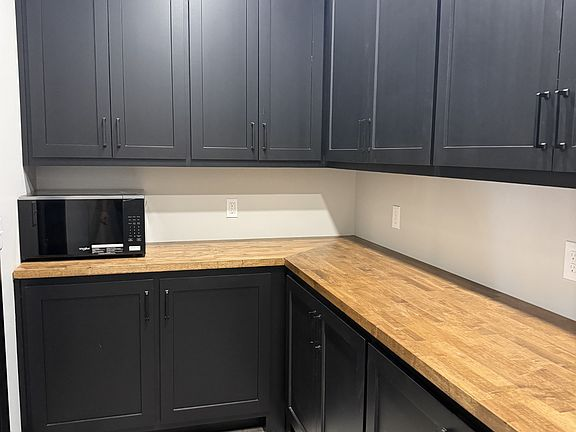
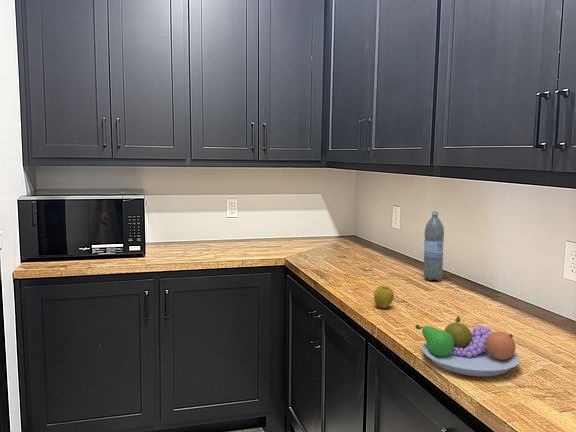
+ water bottle (433, 246)
+ apple (383, 296)
+ fruit bowl (466, 342)
